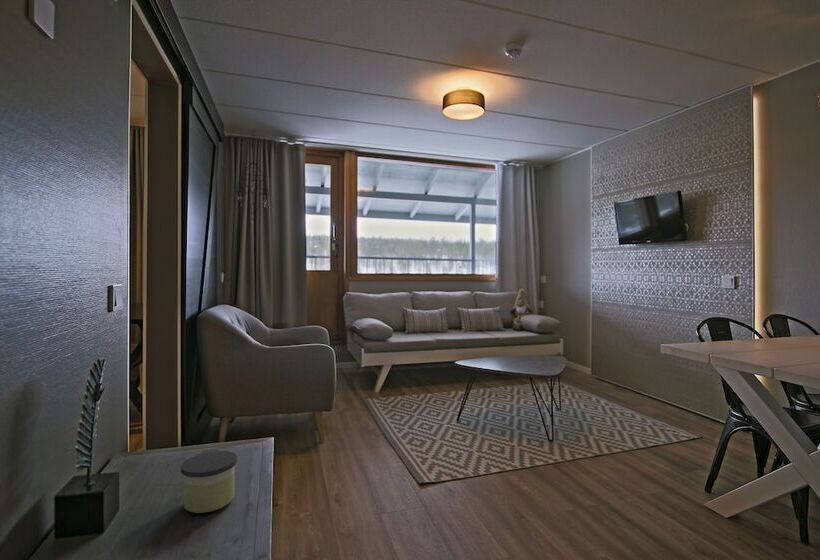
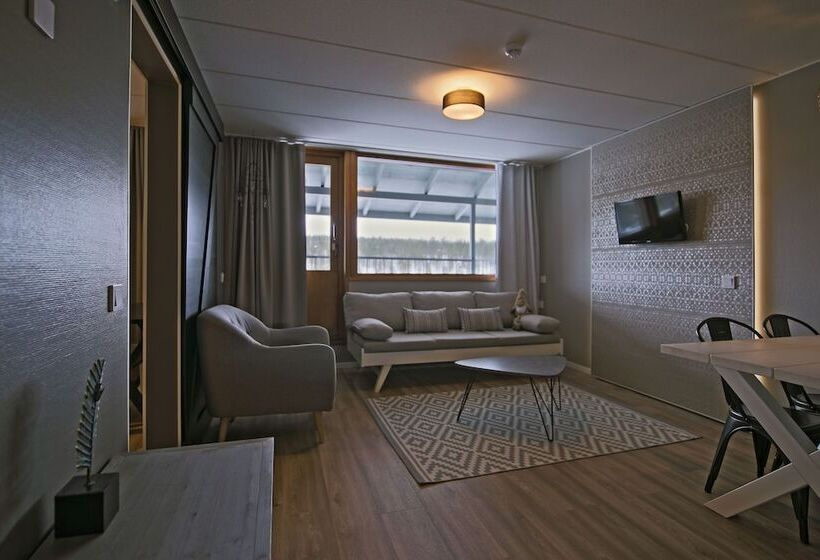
- candle (209, 481)
